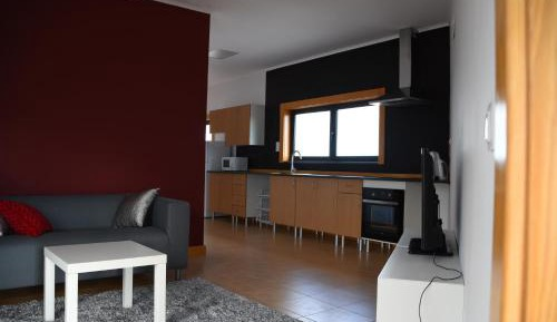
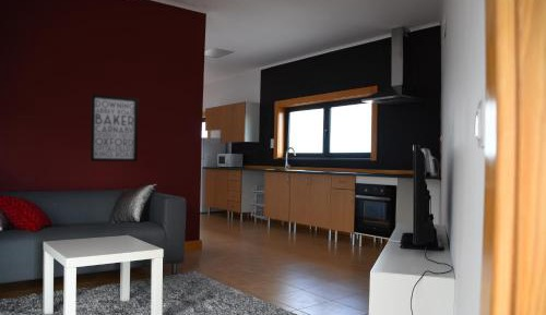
+ wall art (115, 129)
